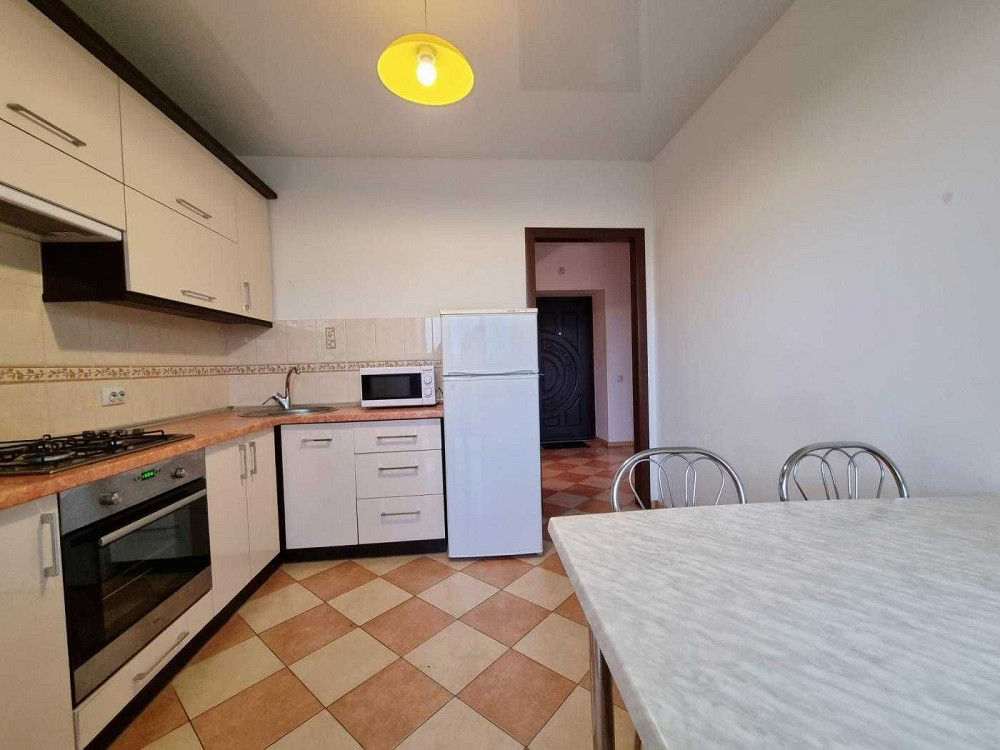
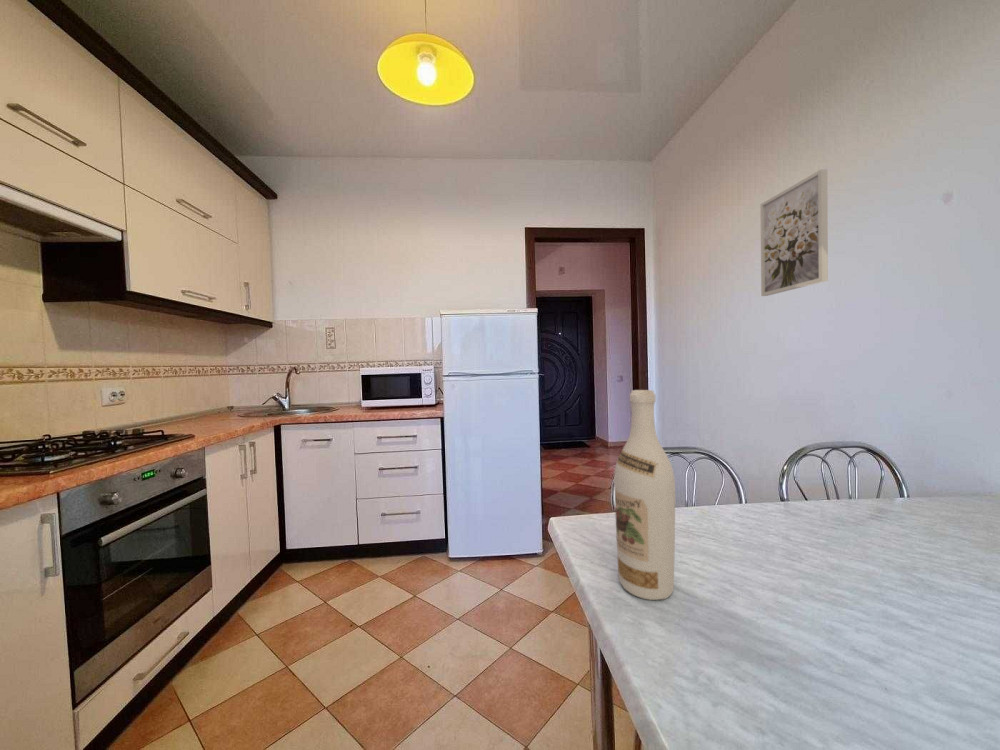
+ wine bottle (643, 487)
+ wall art (791, 238)
